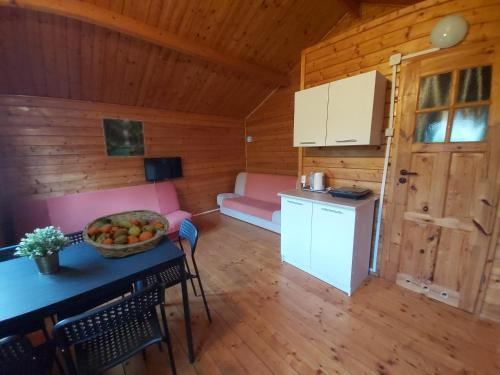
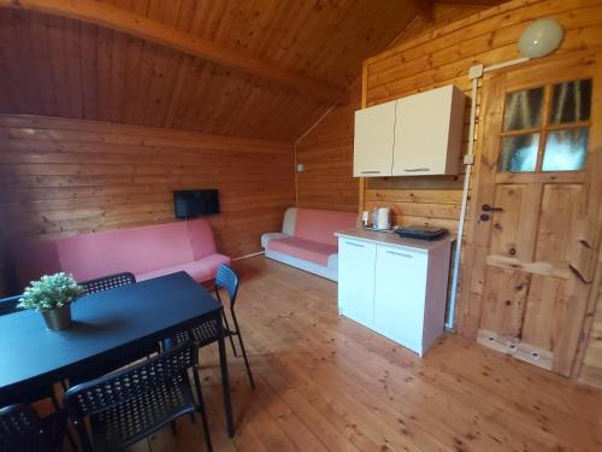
- fruit basket (129, 231)
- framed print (125, 138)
